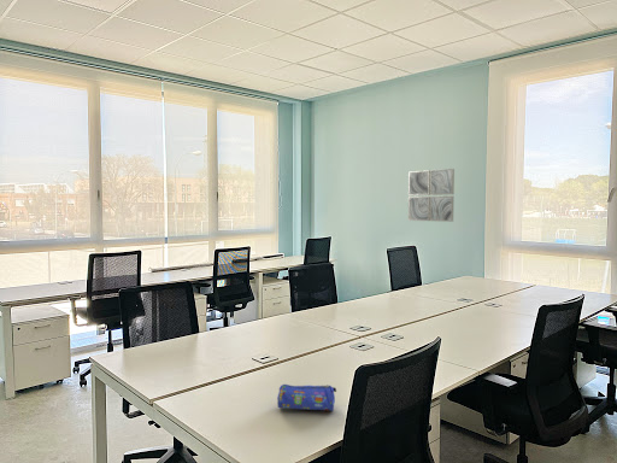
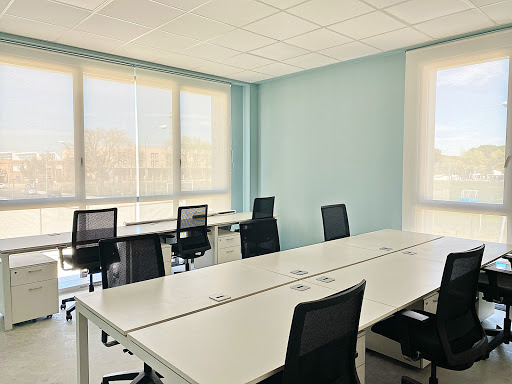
- wall art (430, 194)
- pencil case (306, 395)
